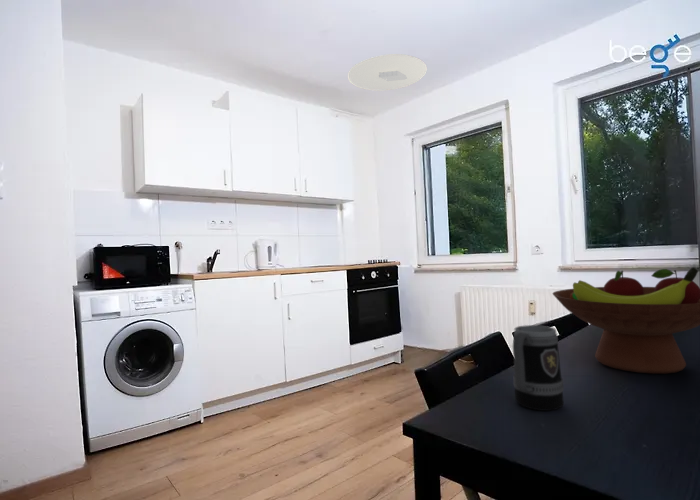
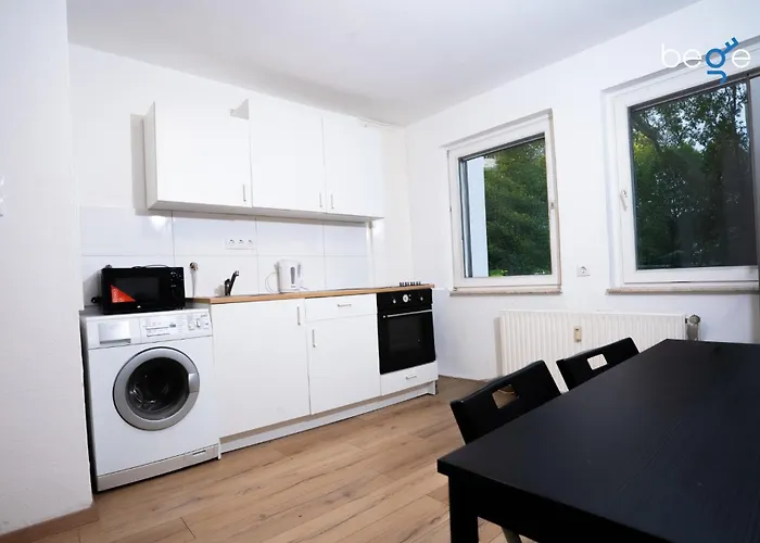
- fruit bowl (635, 315)
- mug (532, 366)
- ceiling light (386, 70)
